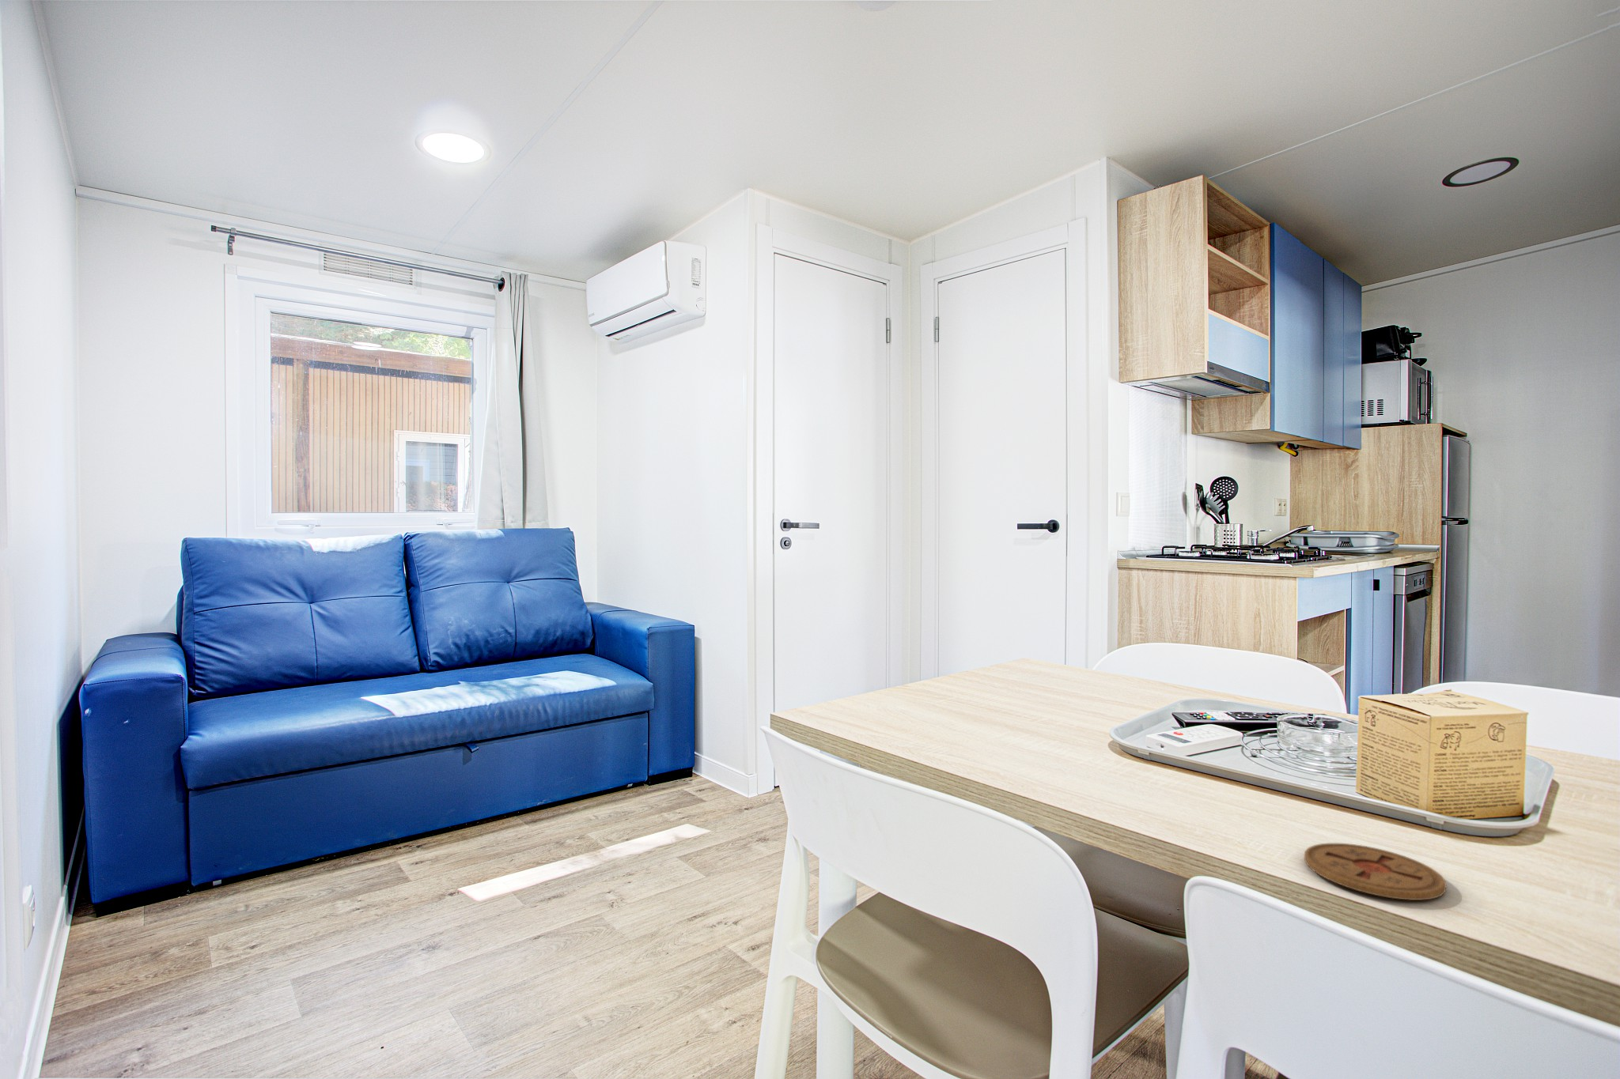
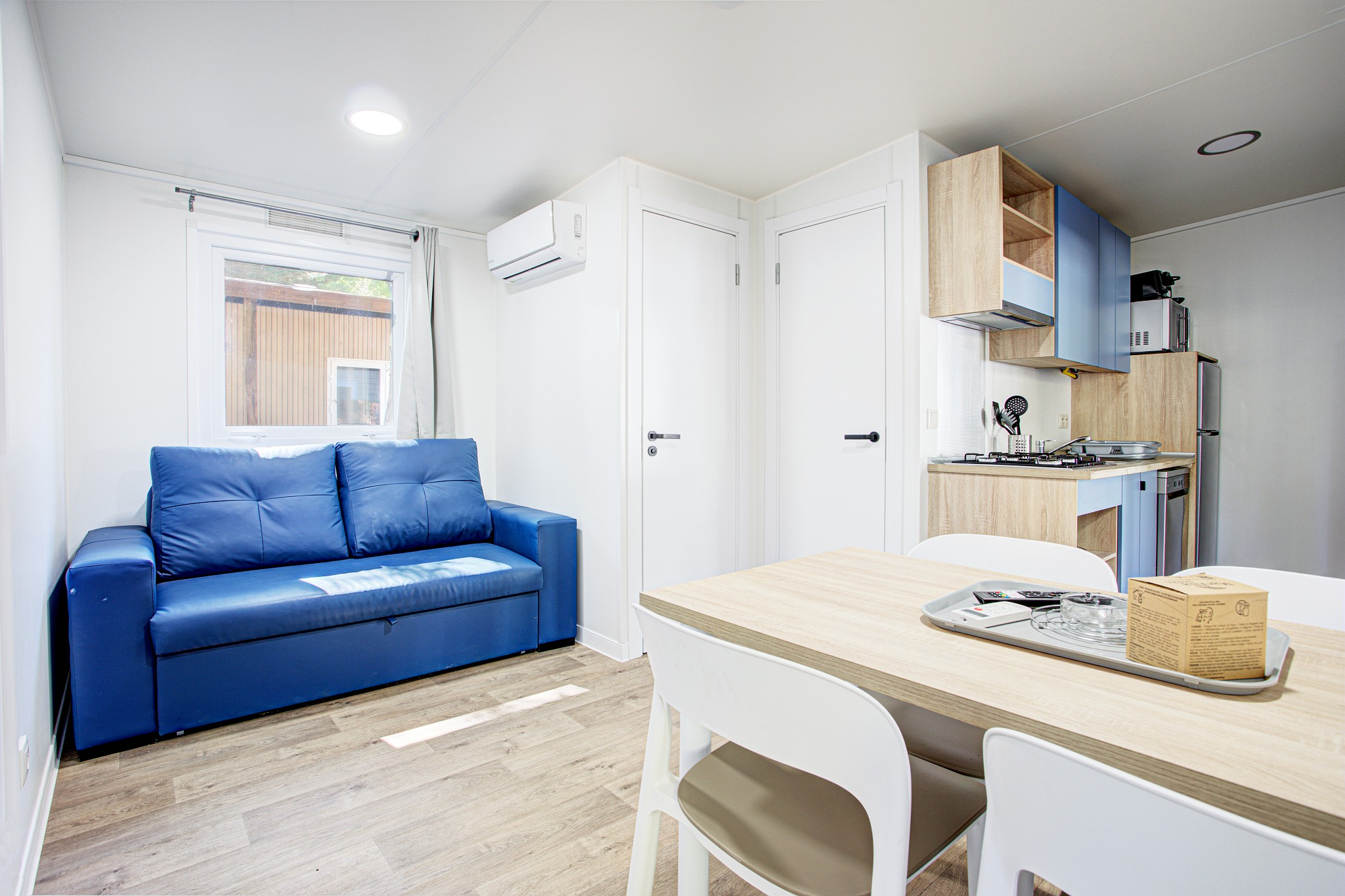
- coaster (1372, 869)
